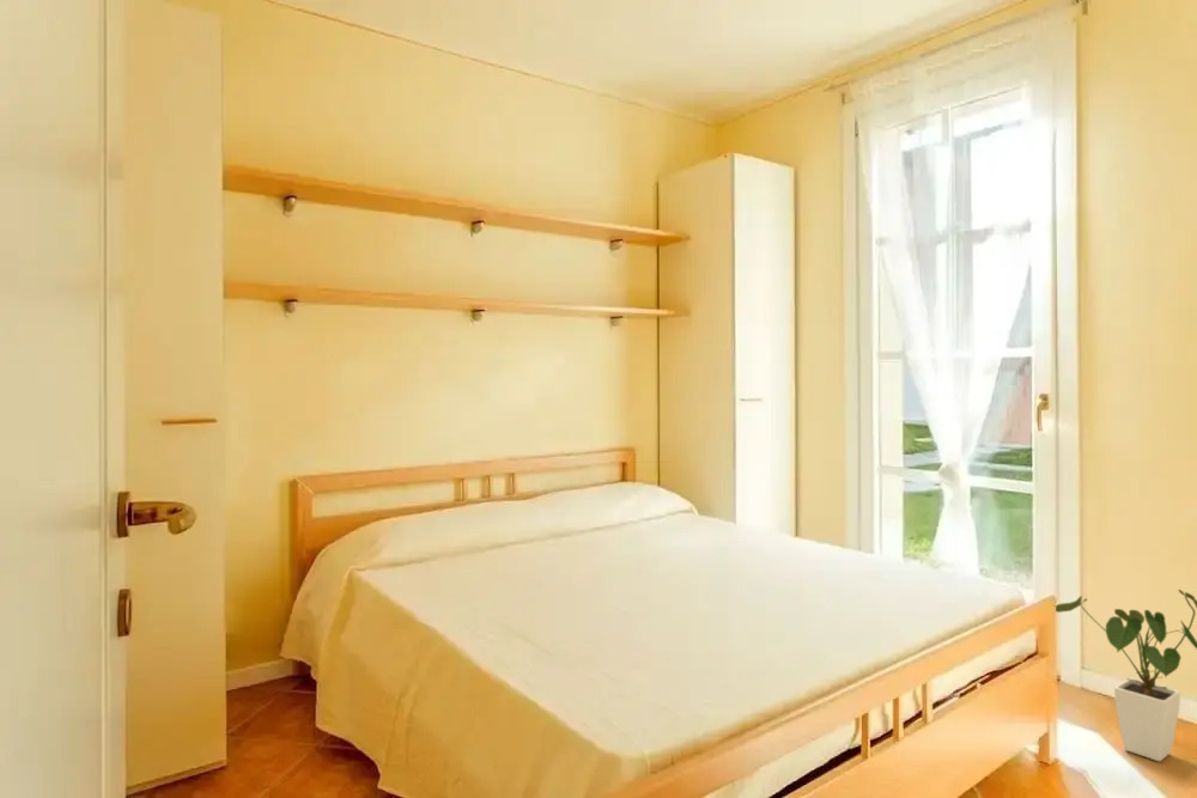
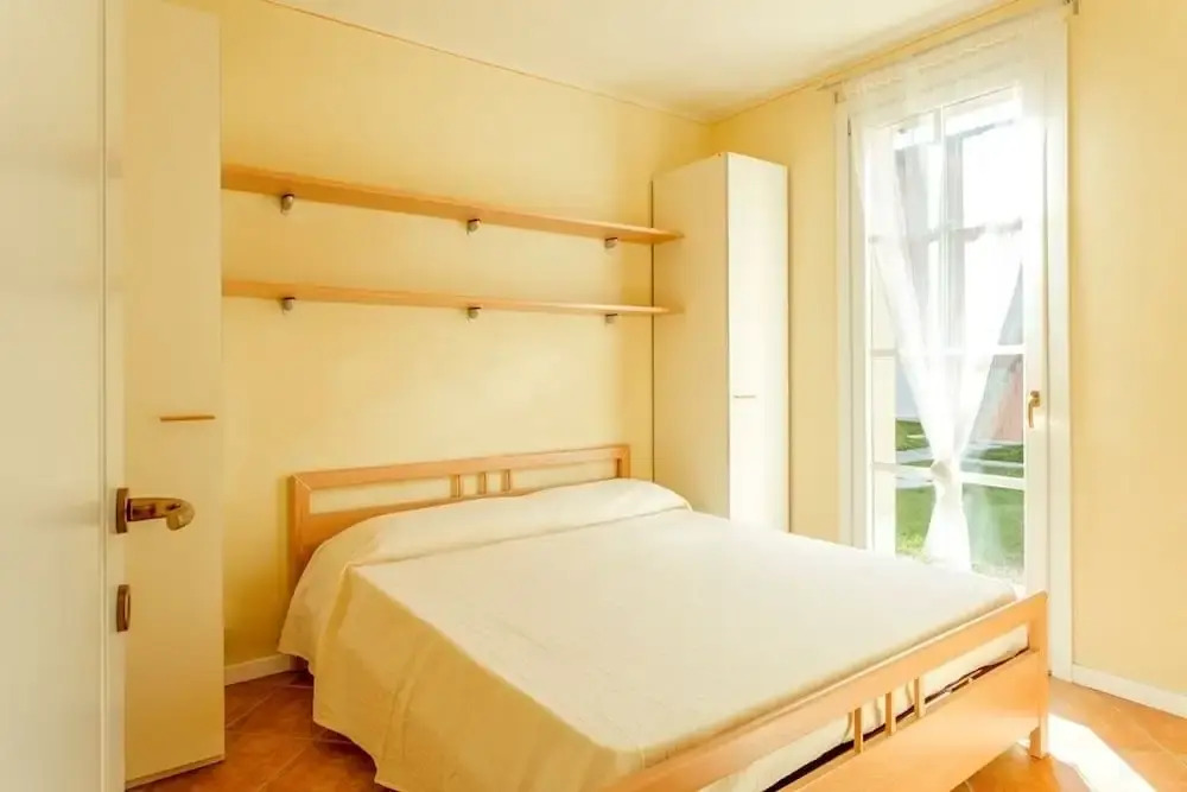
- house plant (1134, 666)
